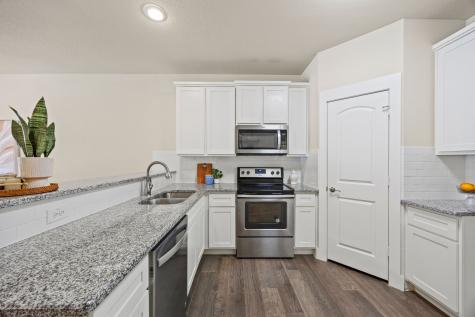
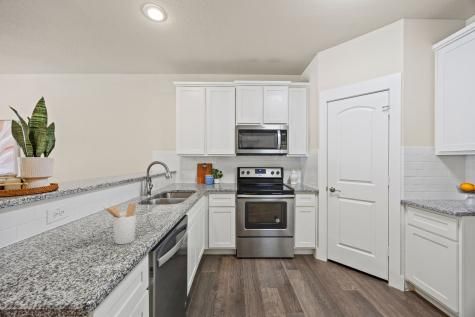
+ utensil holder (119, 222)
